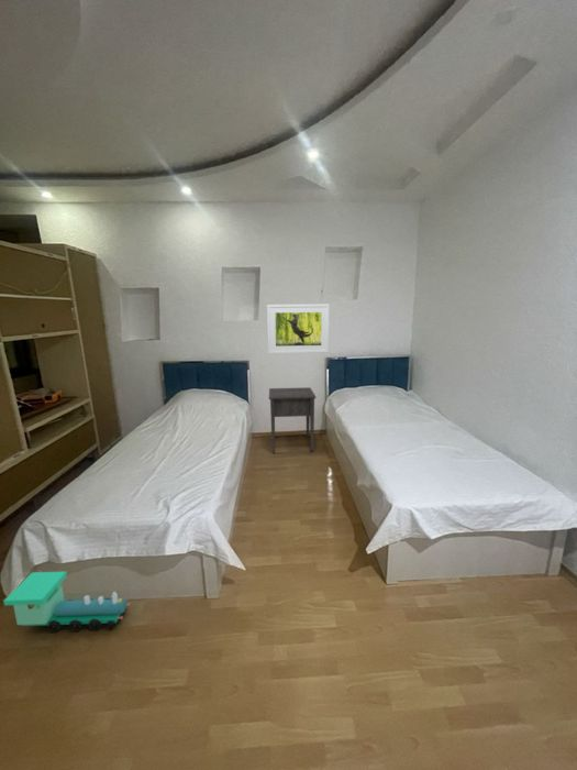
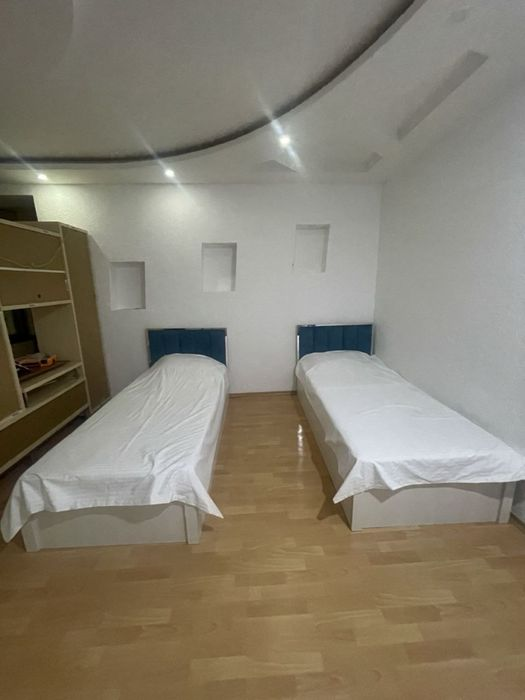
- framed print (298, 329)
- toy train (73, 602)
- nightstand (291, 416)
